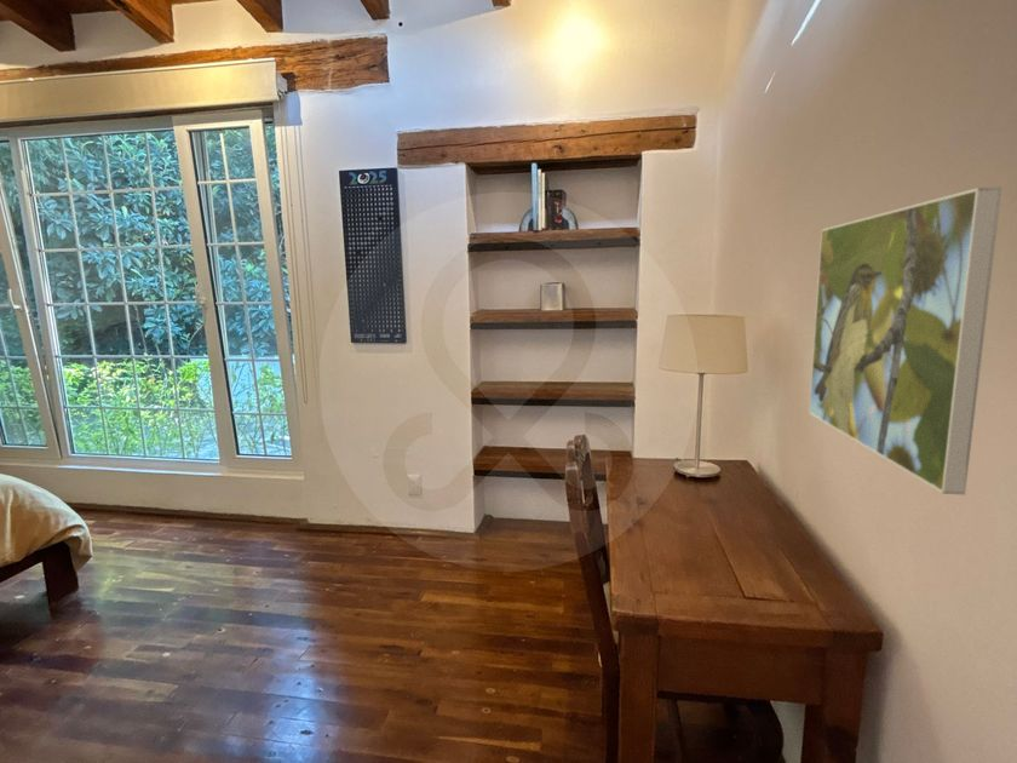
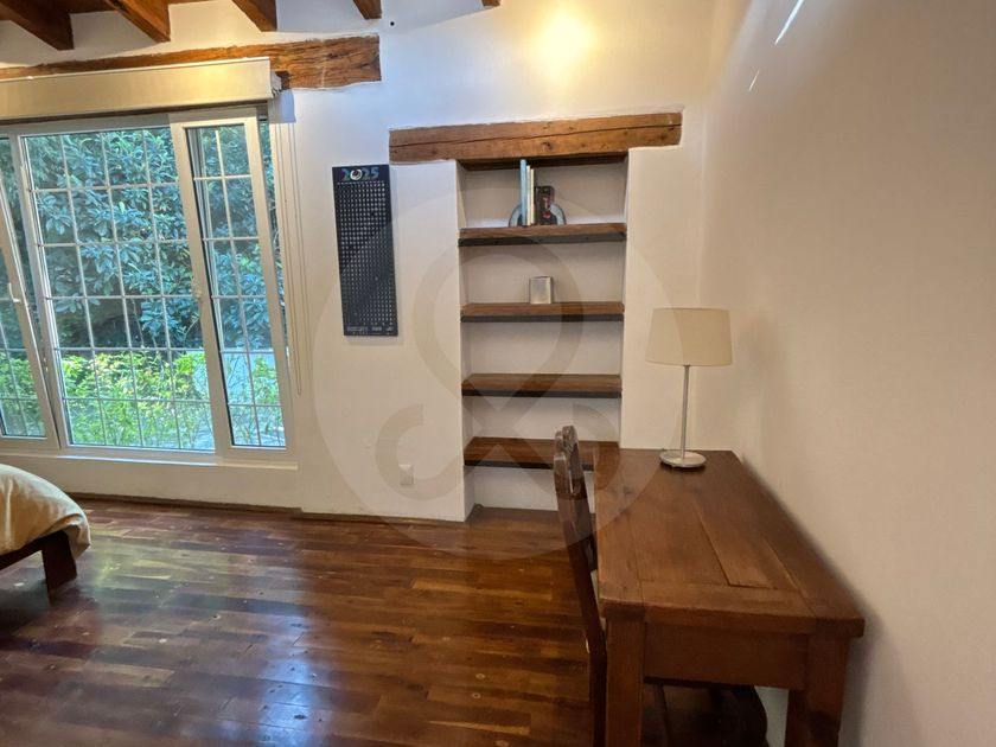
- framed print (877, 332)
